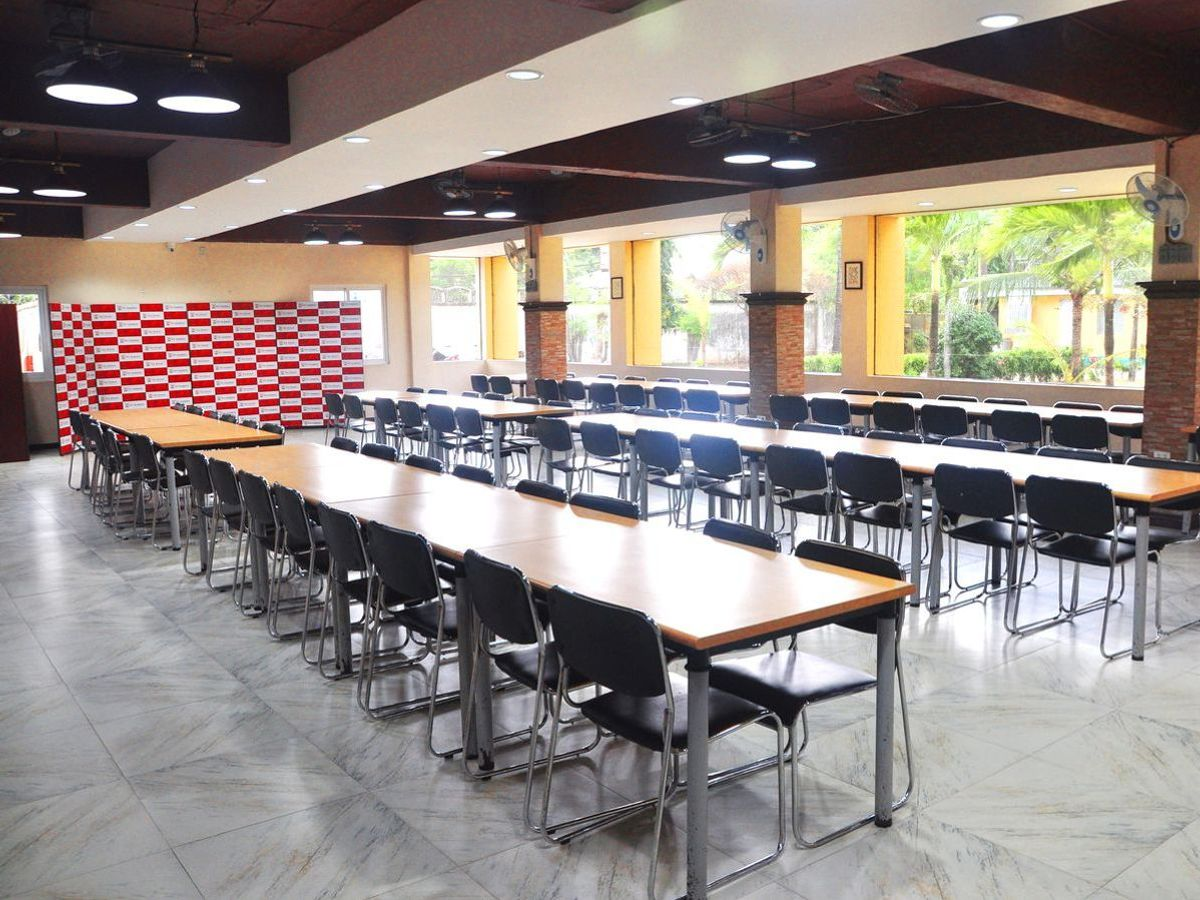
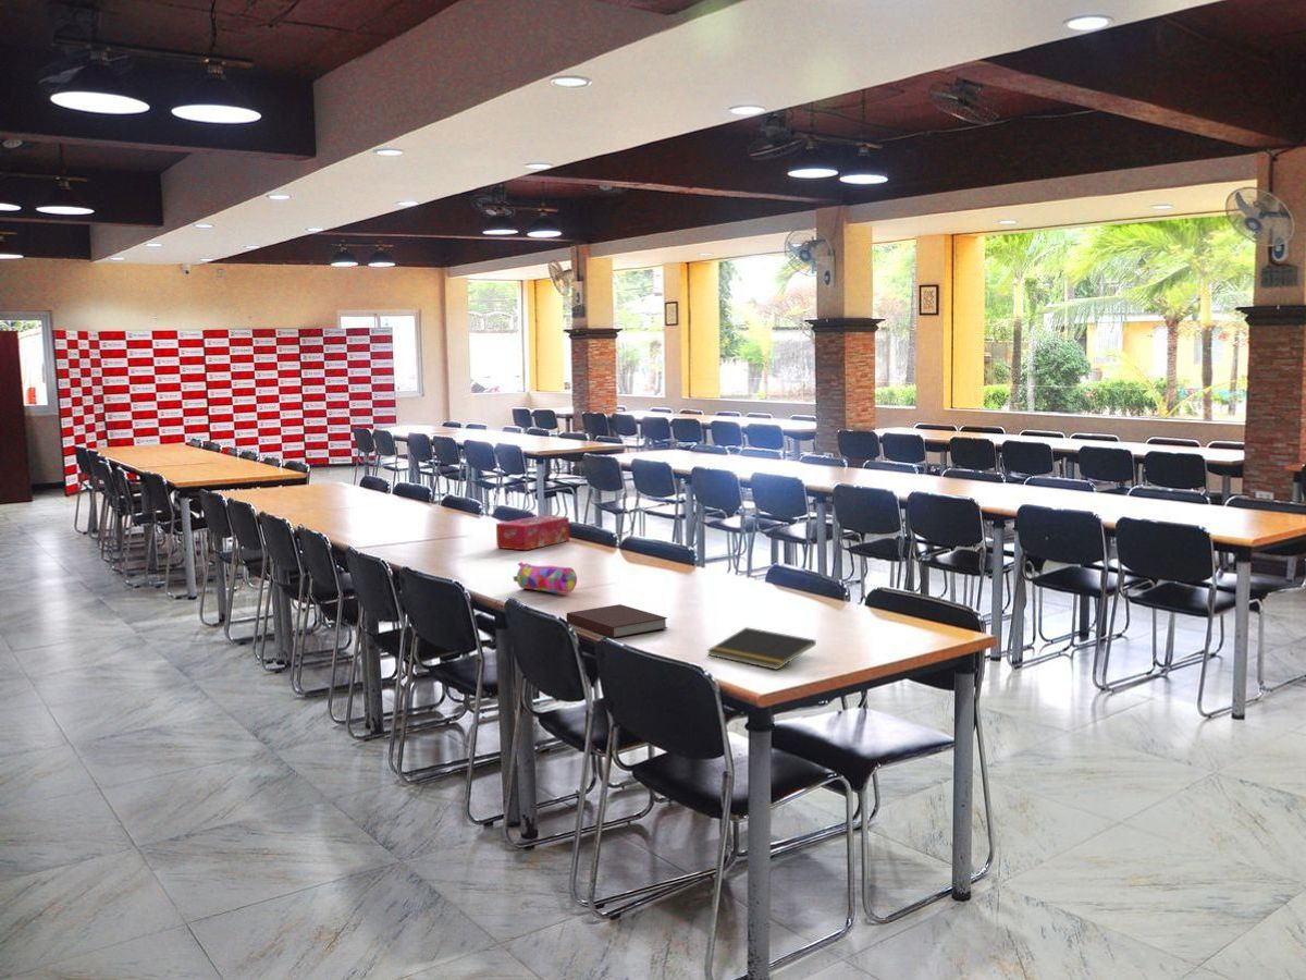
+ tissue box (533, 531)
+ pencil case (545, 577)
+ notebook (616, 620)
+ notepad (761, 647)
